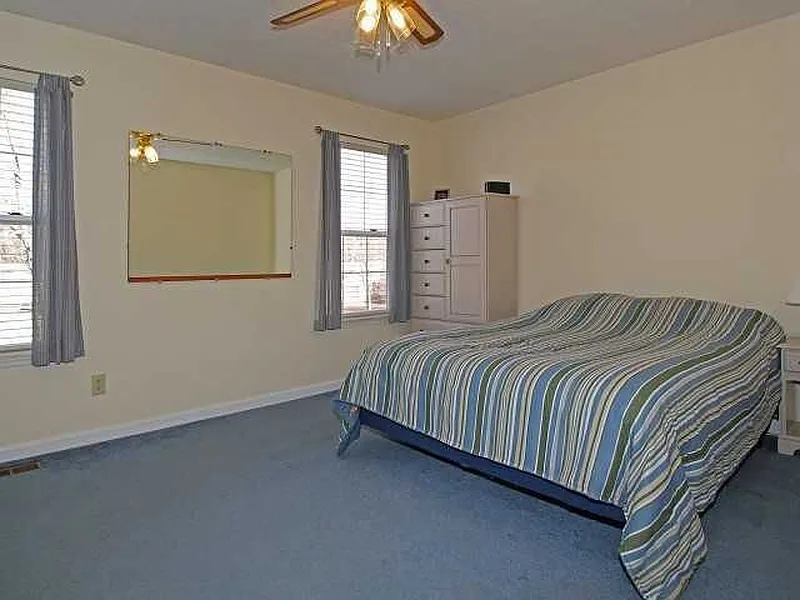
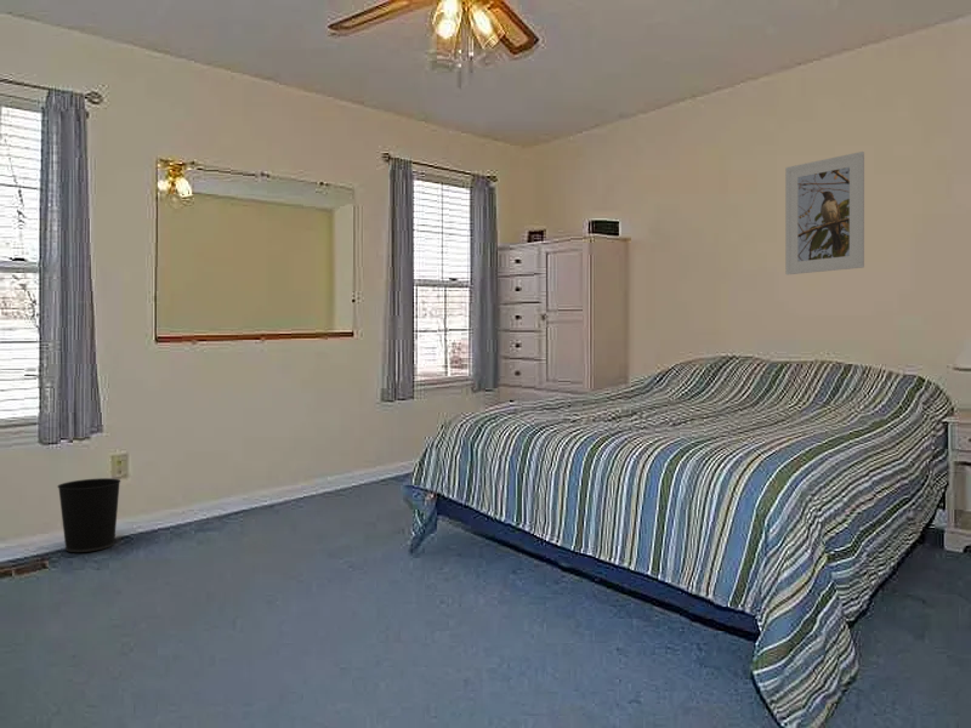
+ wastebasket (90, 514)
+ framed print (823, 215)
